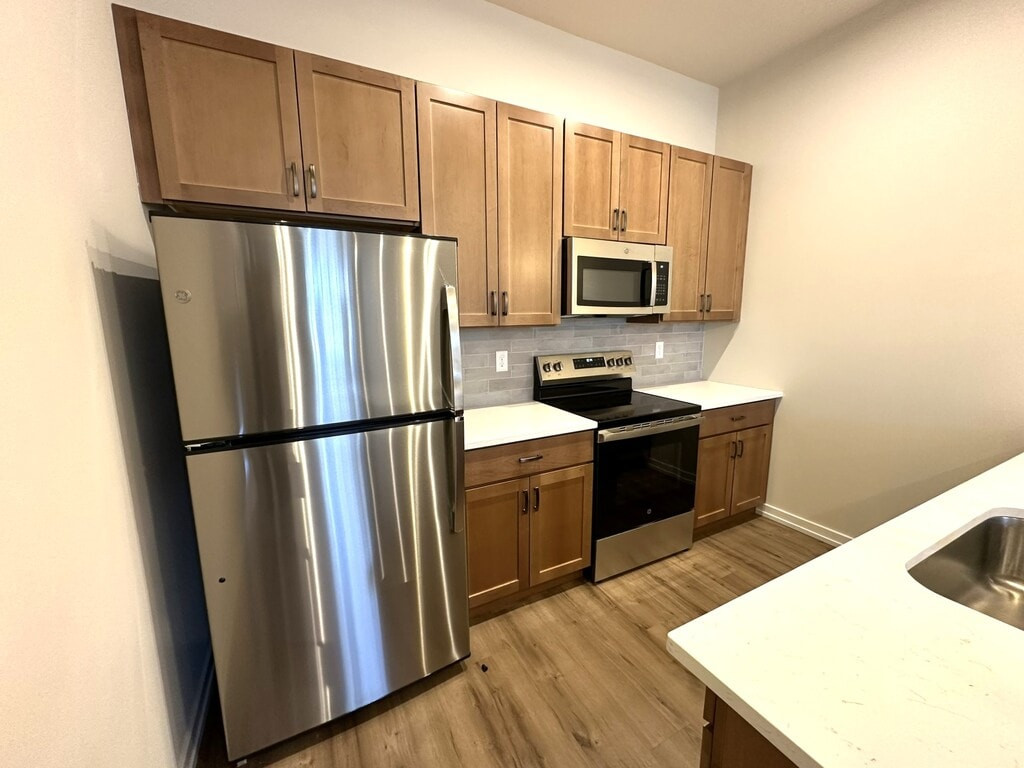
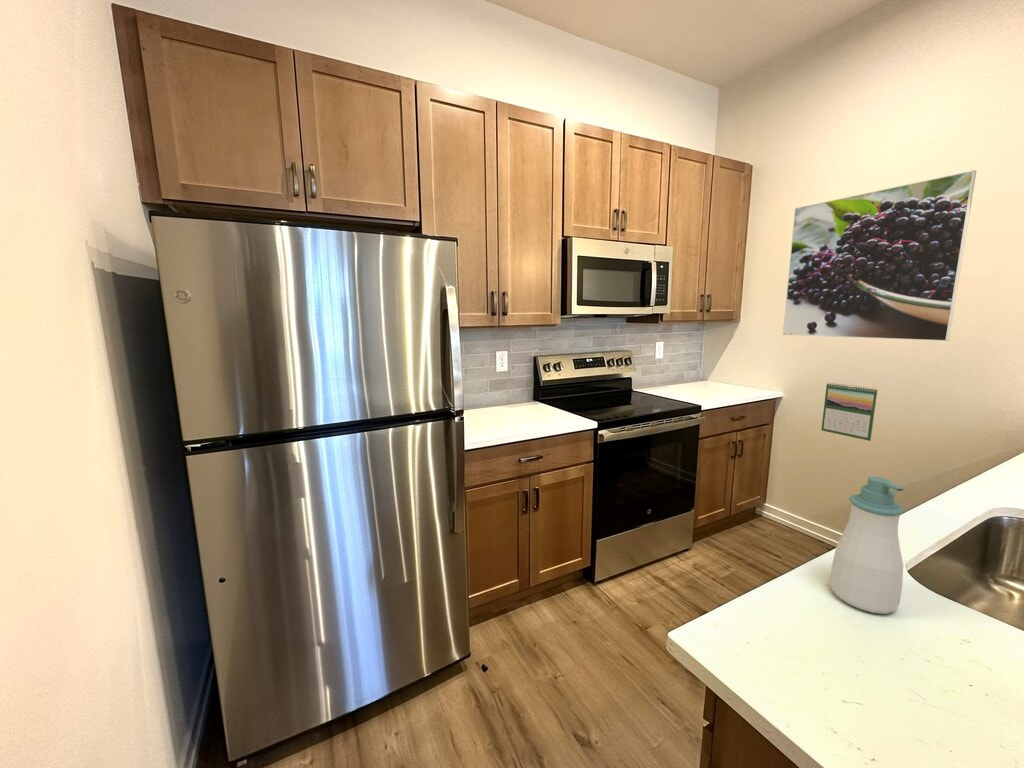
+ soap bottle (870, 540)
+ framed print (863, 266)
+ calendar (848, 410)
